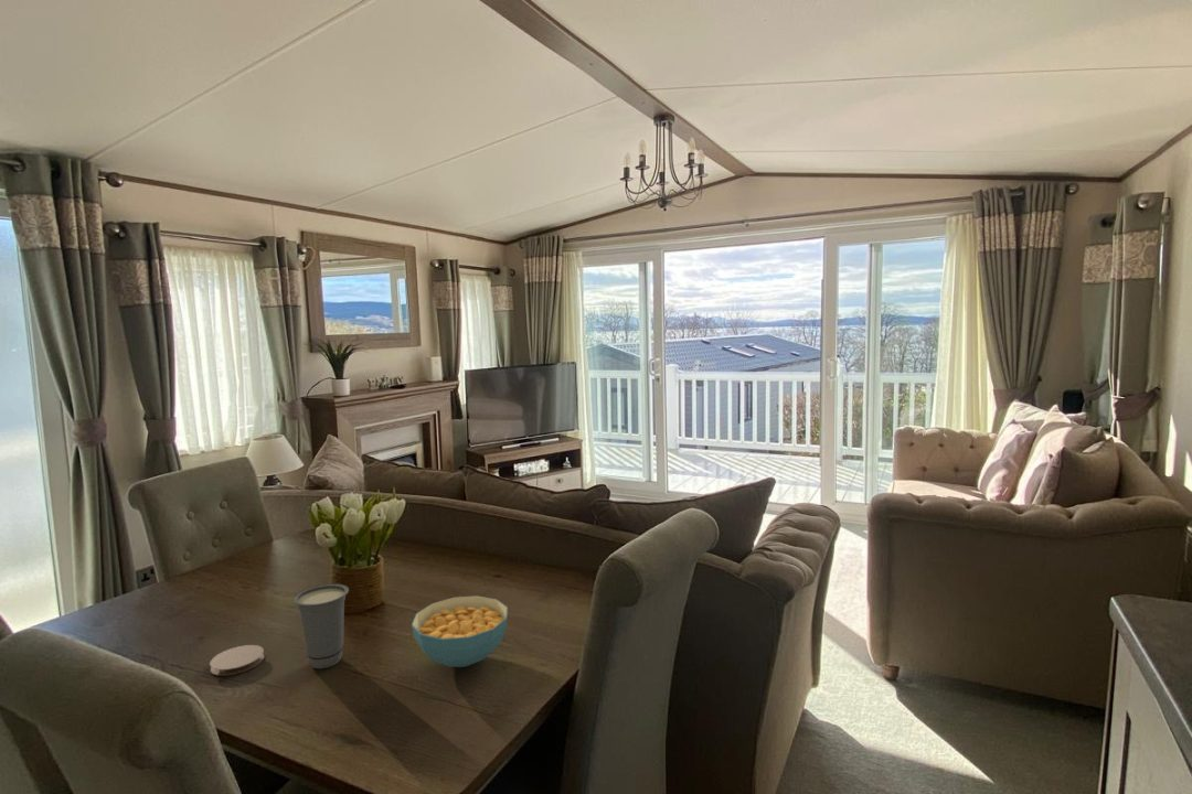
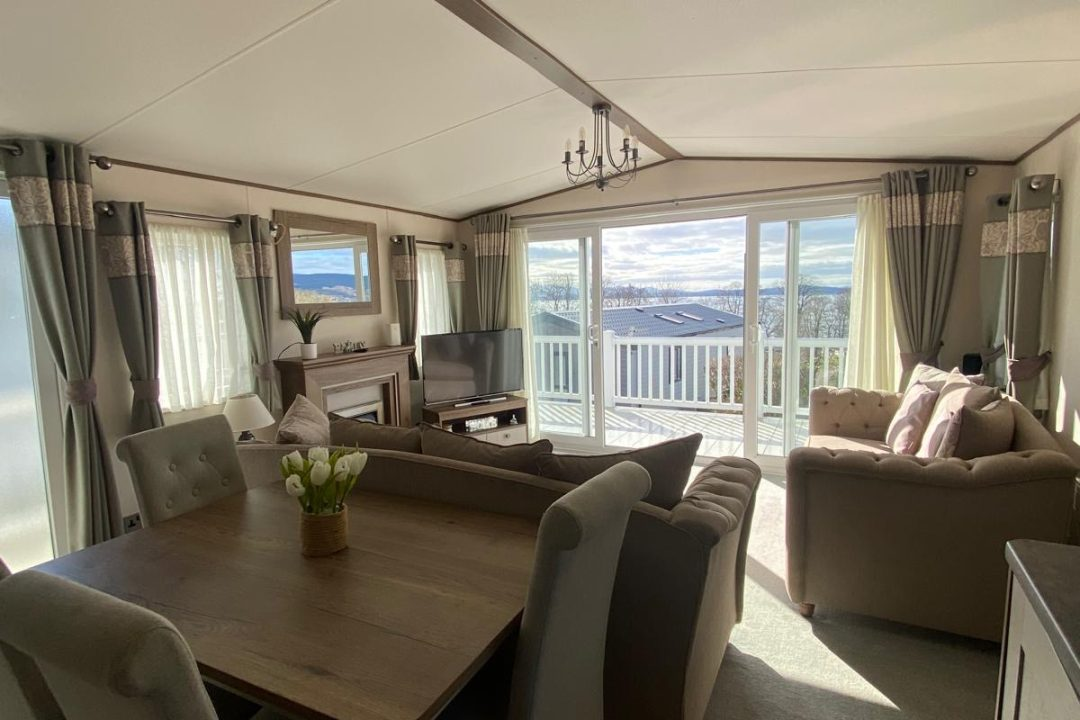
- cereal bowl (461, 637)
- coaster (237, 659)
- cup (323, 627)
